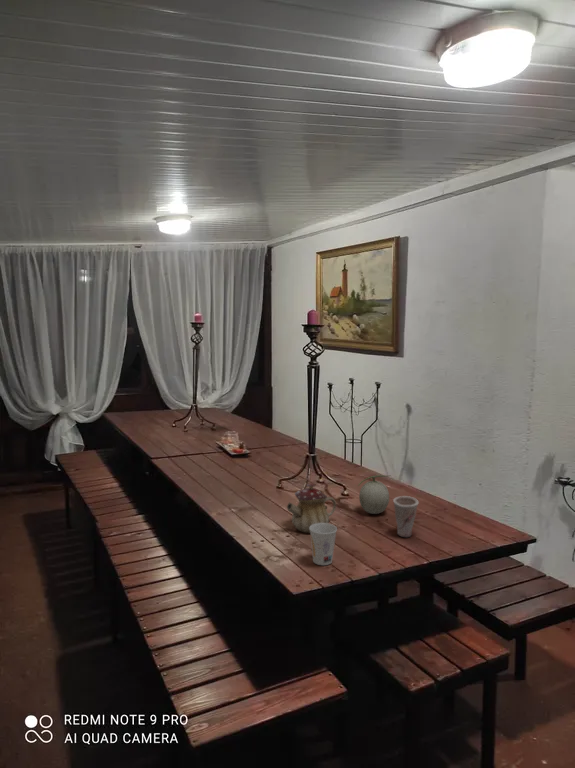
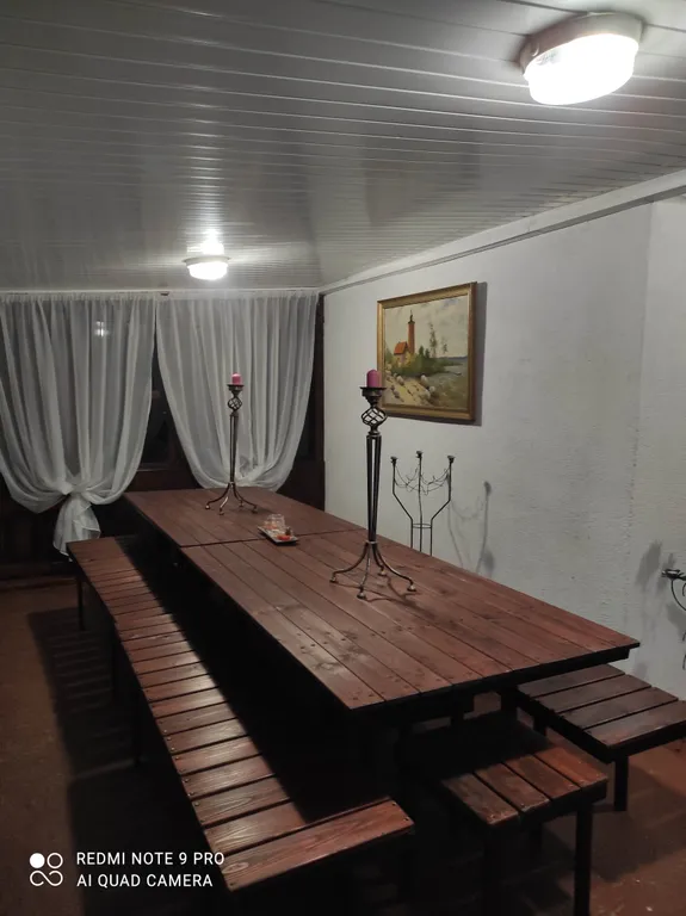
- fruit (373, 492)
- cup (322, 544)
- teapot (312, 504)
- cup (405, 517)
